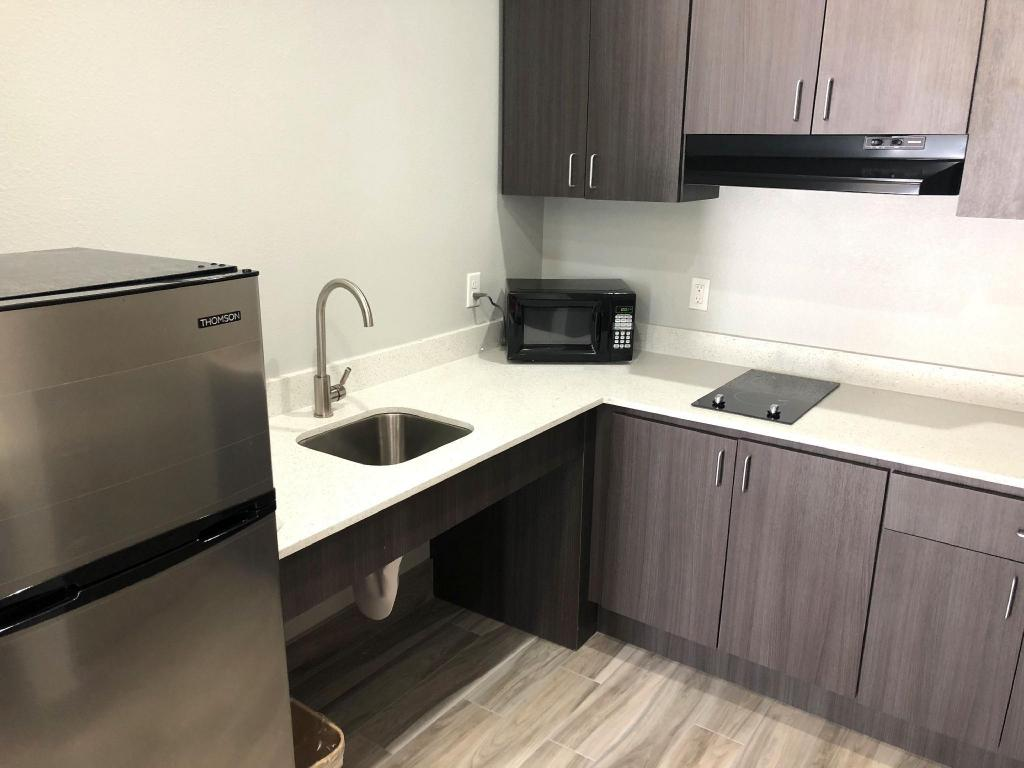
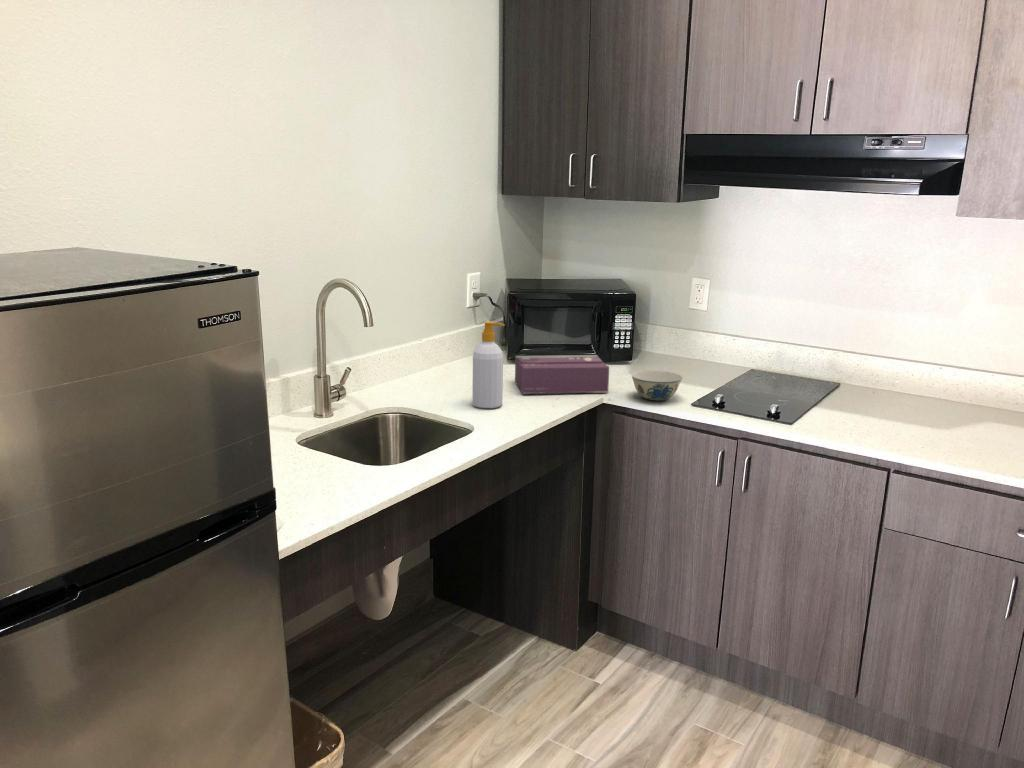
+ chinaware (656, 386)
+ tissue box (560, 373)
+ soap bottle (489, 364)
